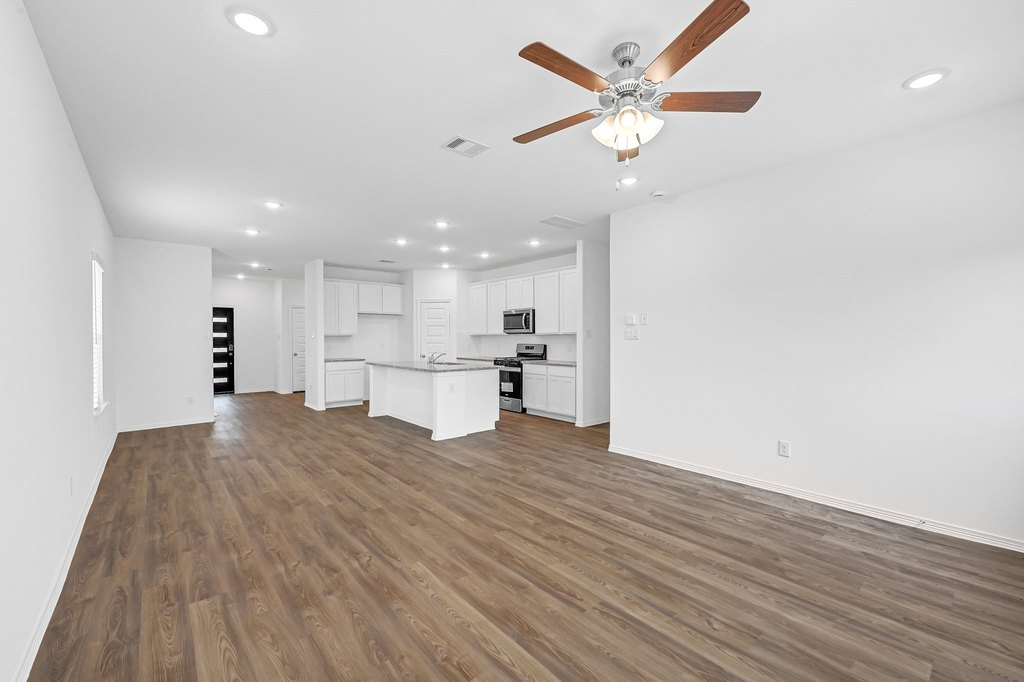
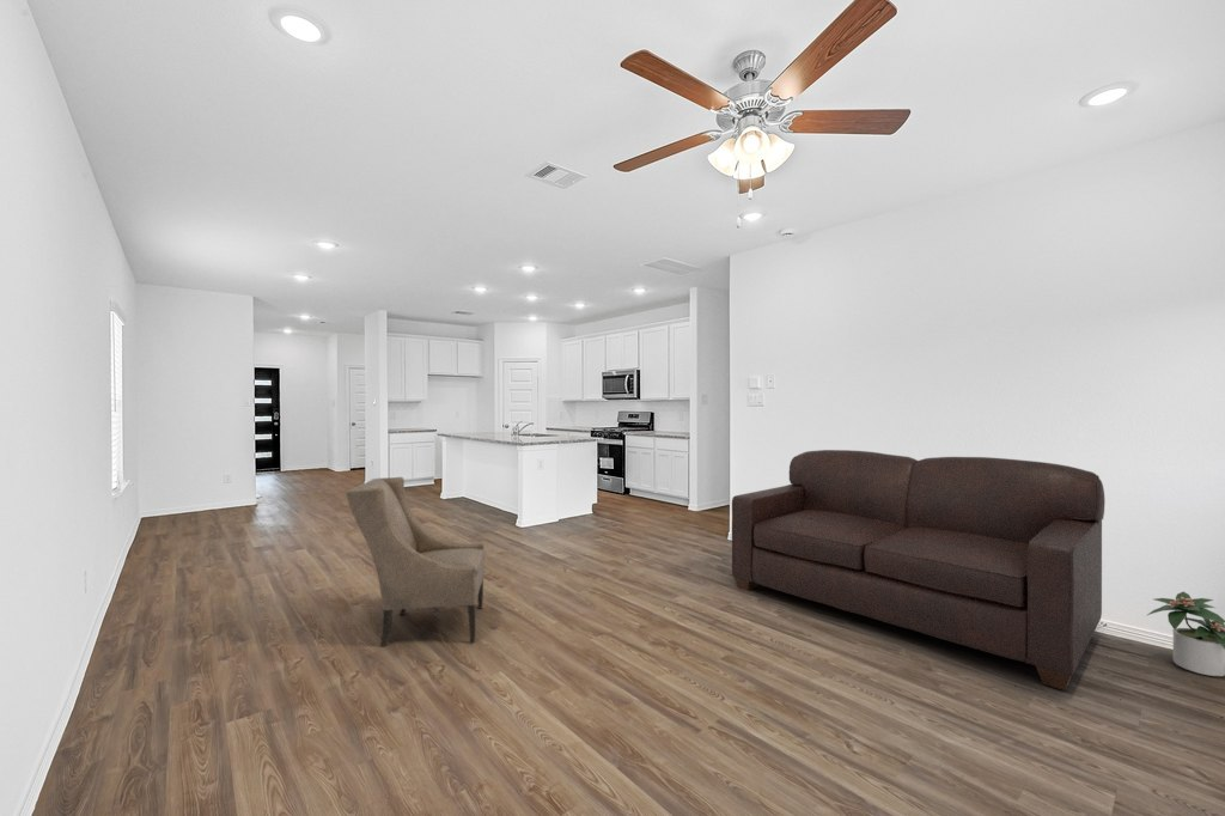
+ sofa (895, 532)
+ armchair (422, 553)
+ potted plant (1192, 632)
